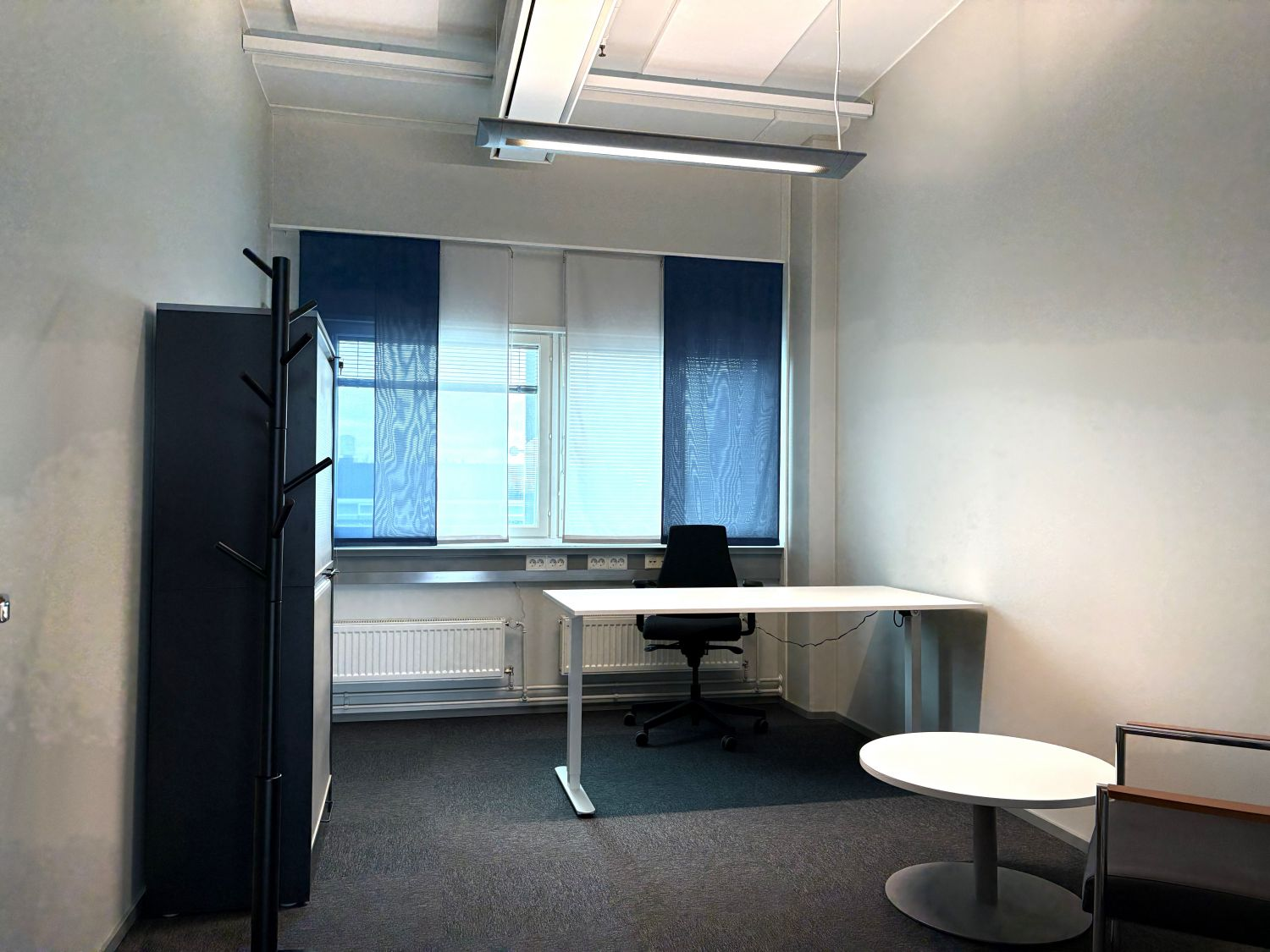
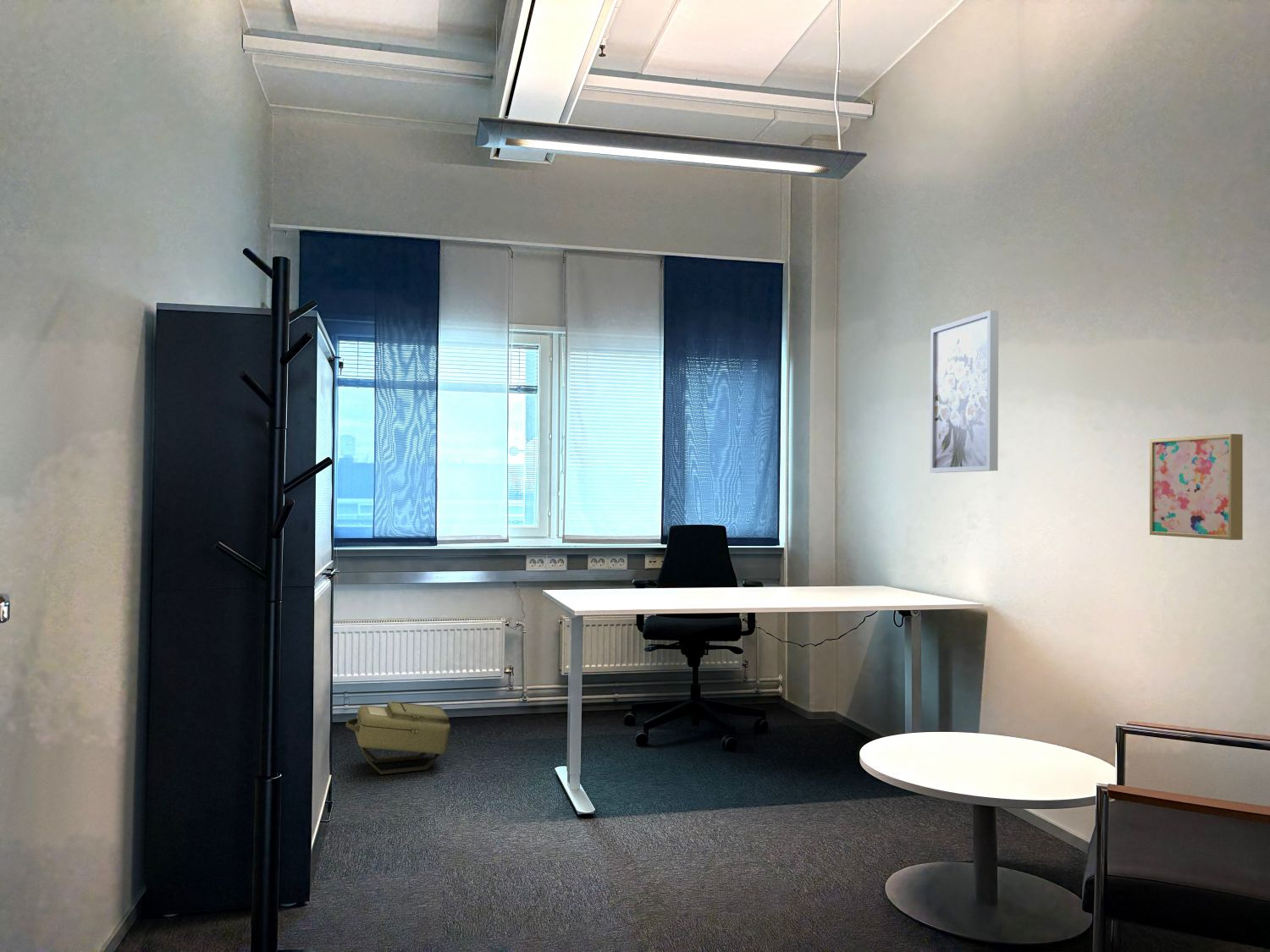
+ wall art (1193, 487)
+ backpack (397, 735)
+ wall art (962, 395)
